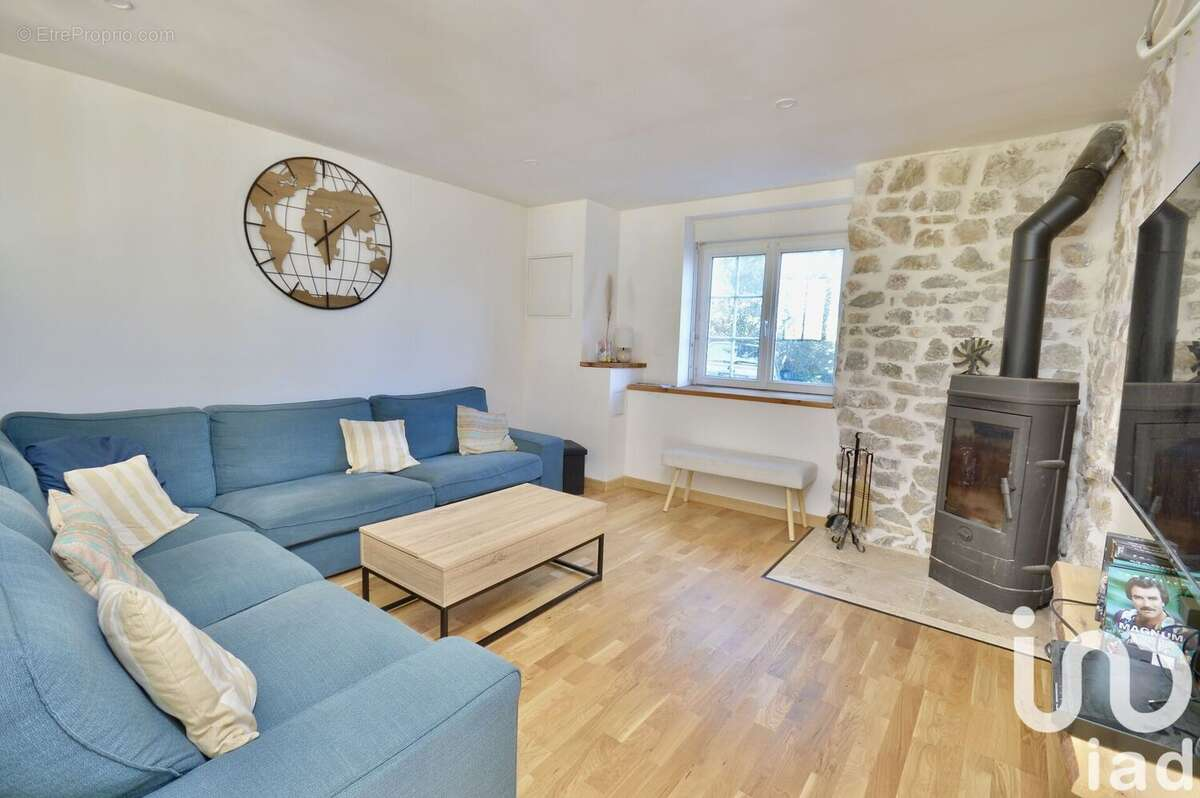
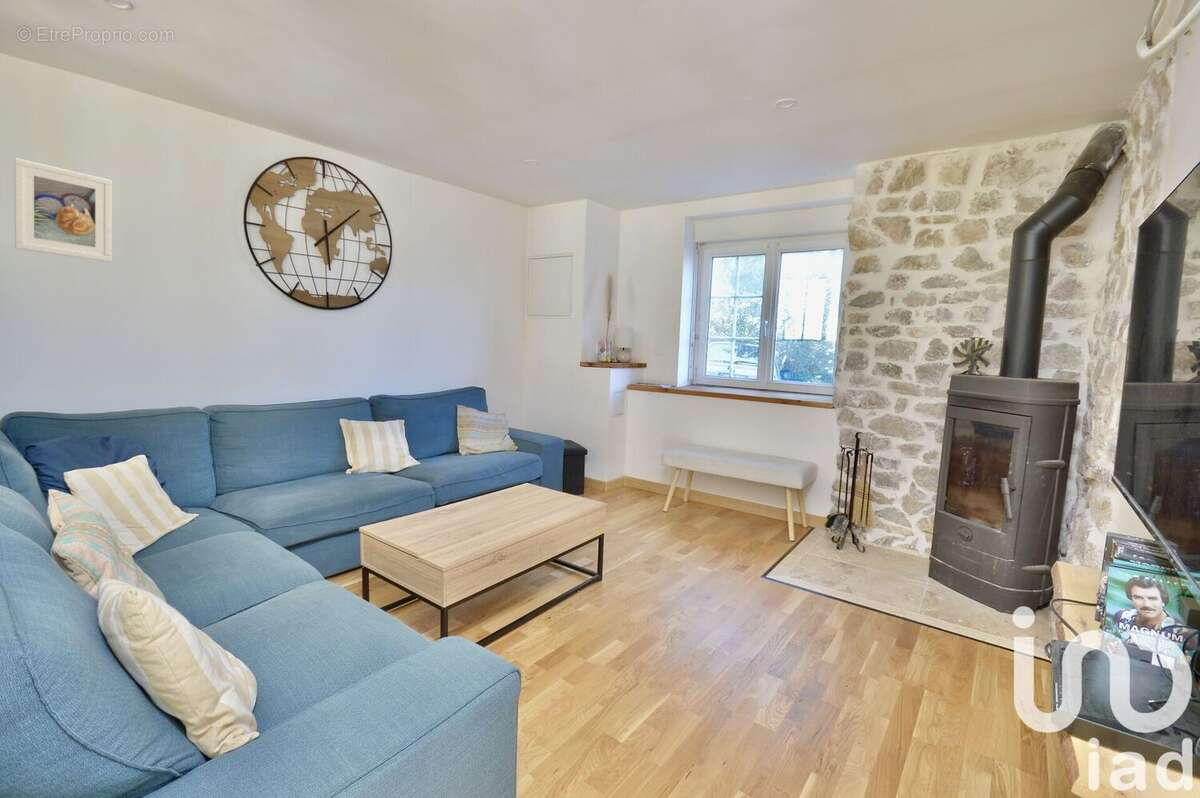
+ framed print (65, 212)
